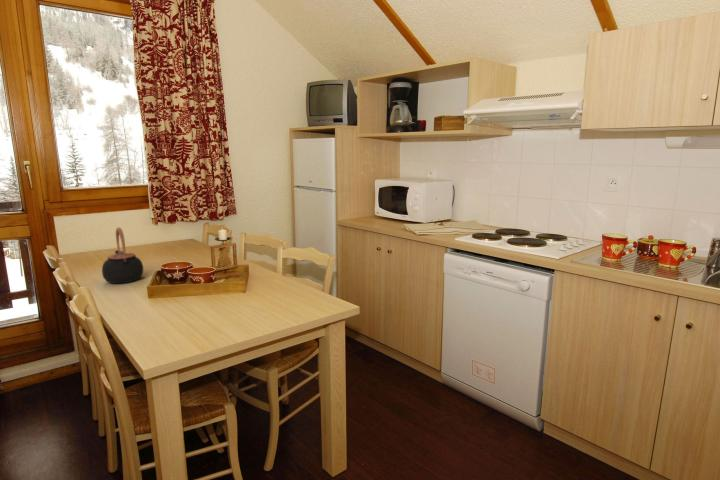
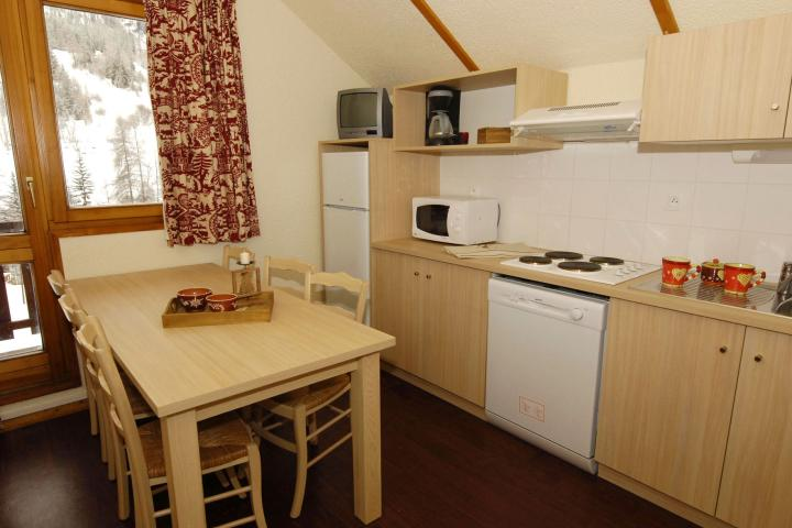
- teapot (120, 253)
